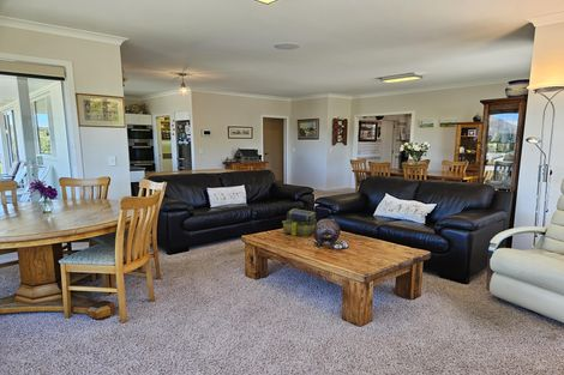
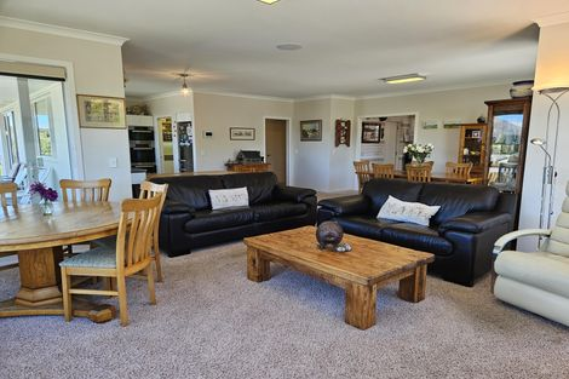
- stack of books (300, 222)
